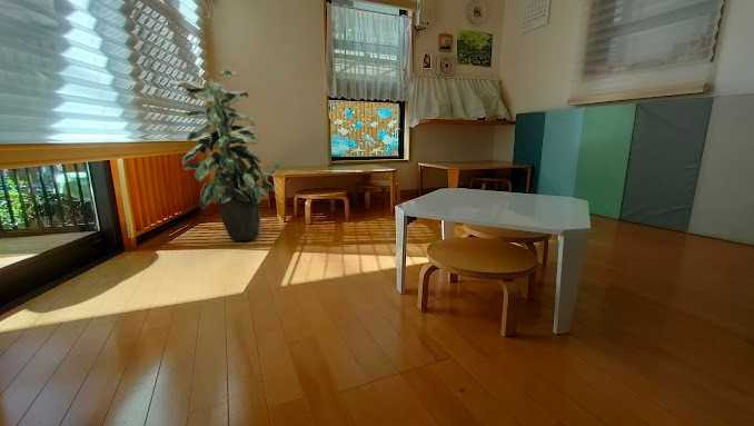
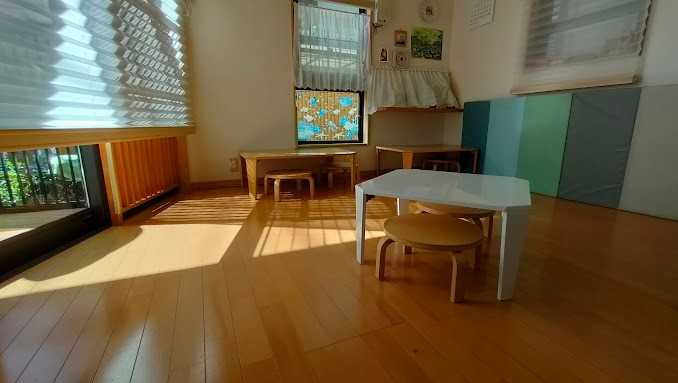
- indoor plant (228, 160)
